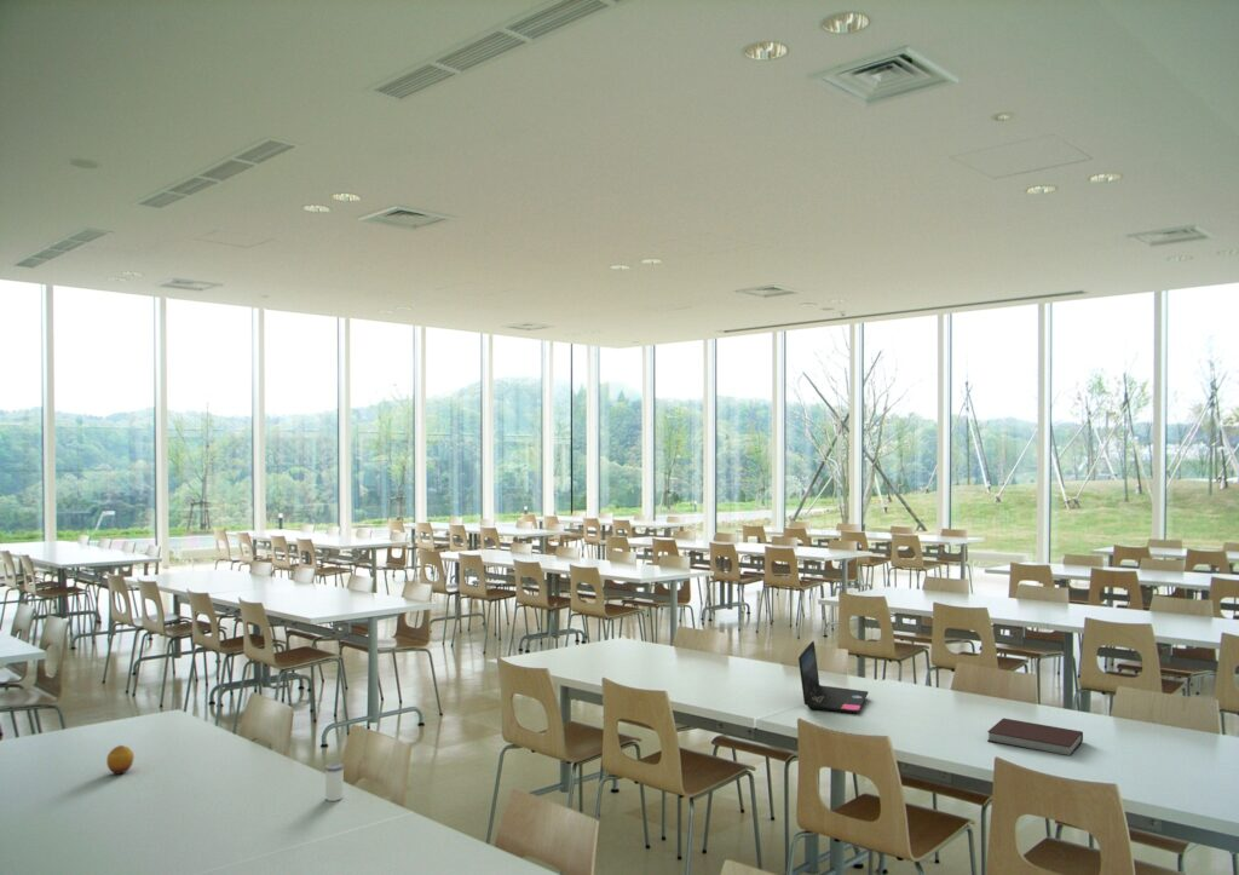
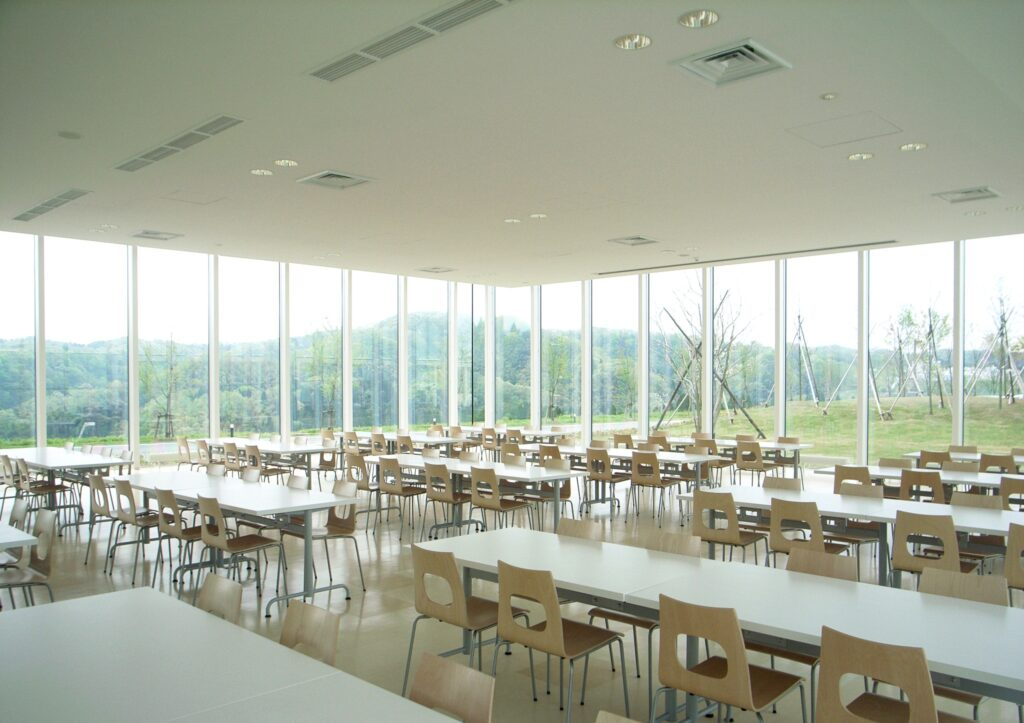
- salt shaker (334, 781)
- laptop (831, 686)
- notebook (1035, 736)
- fruit (120, 759)
